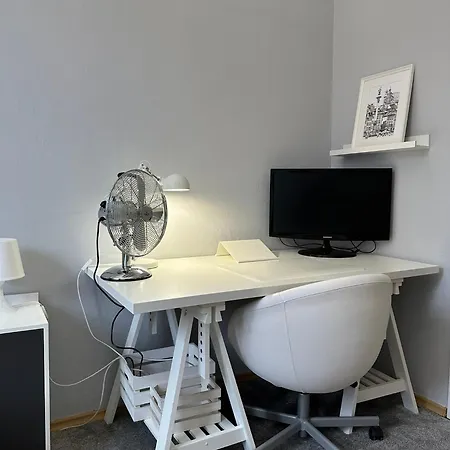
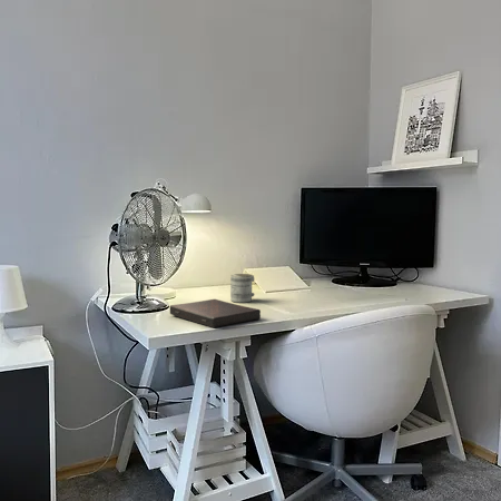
+ mug (243, 285)
+ book (214, 312)
